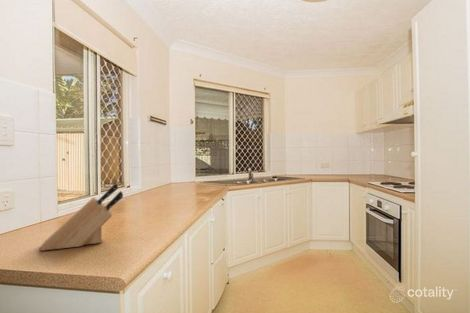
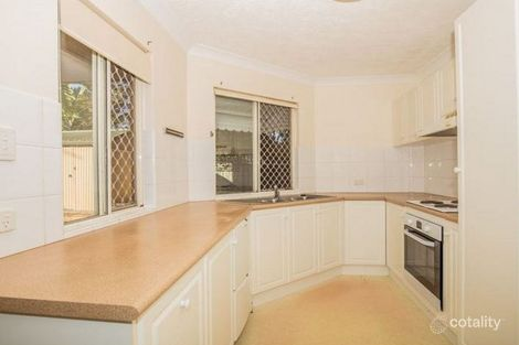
- knife block (84, 213)
